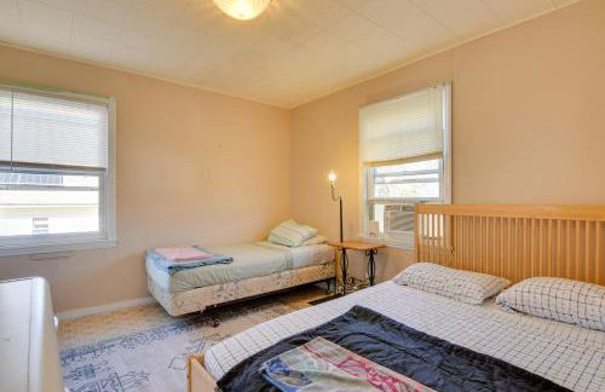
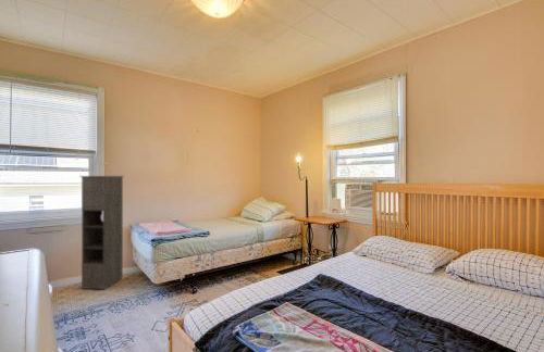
+ storage cabinet (102, 229)
